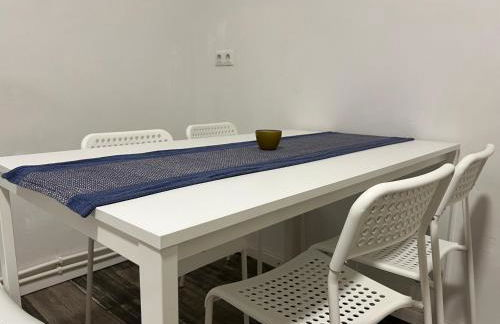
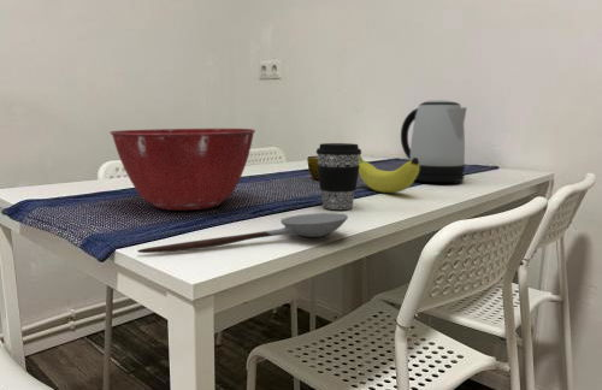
+ fruit (386, 172)
+ coffee cup (338, 176)
+ spoon (249, 234)
+ mixing bowl (185, 166)
+ kettle (431, 140)
